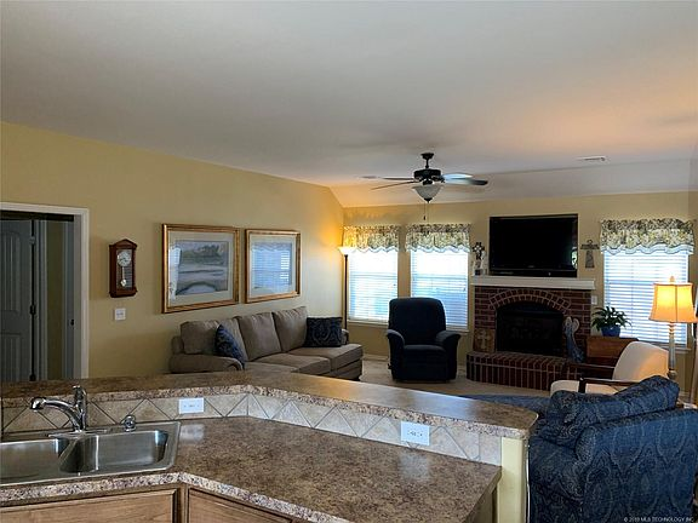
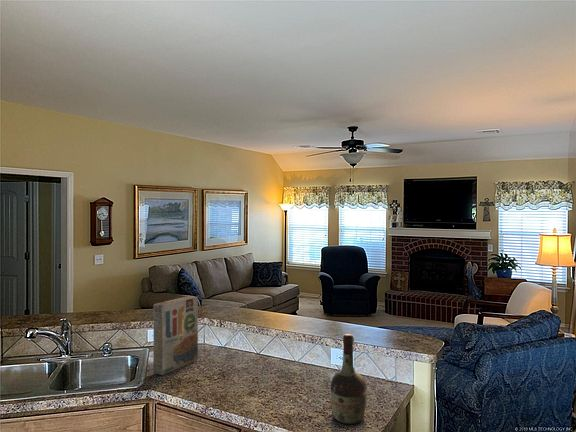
+ cognac bottle (348, 375)
+ cereal box (176, 333)
